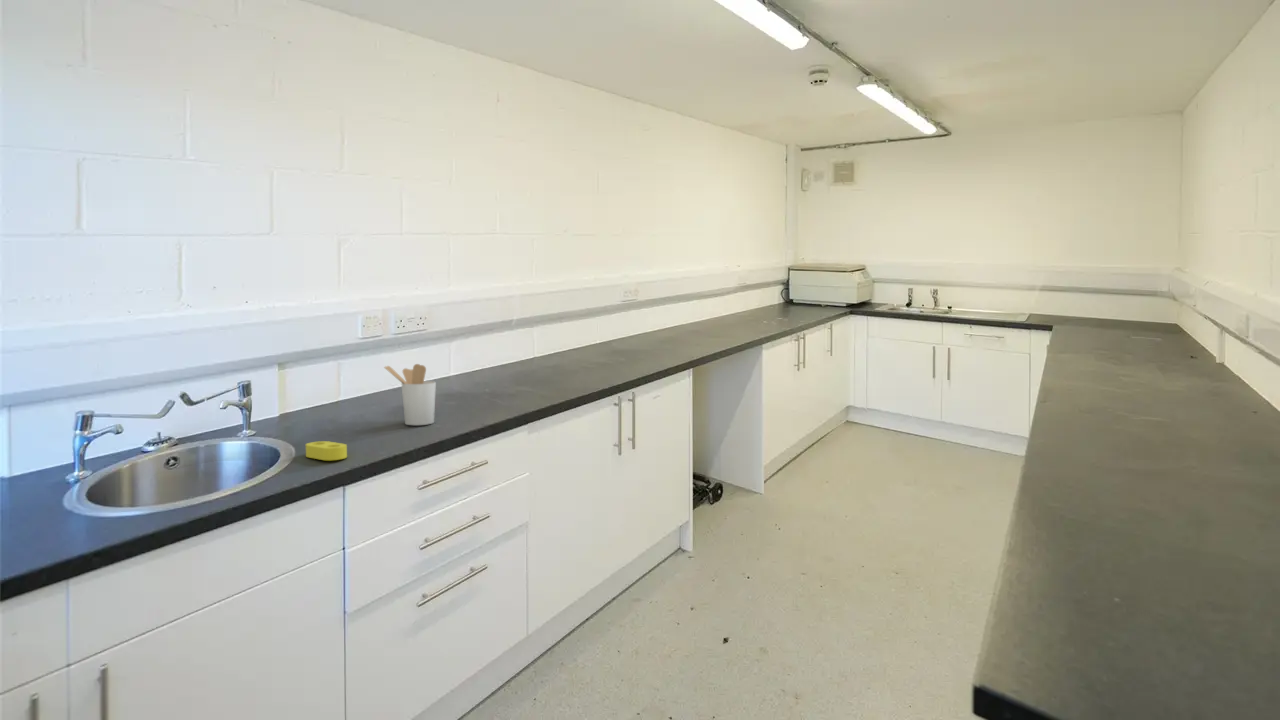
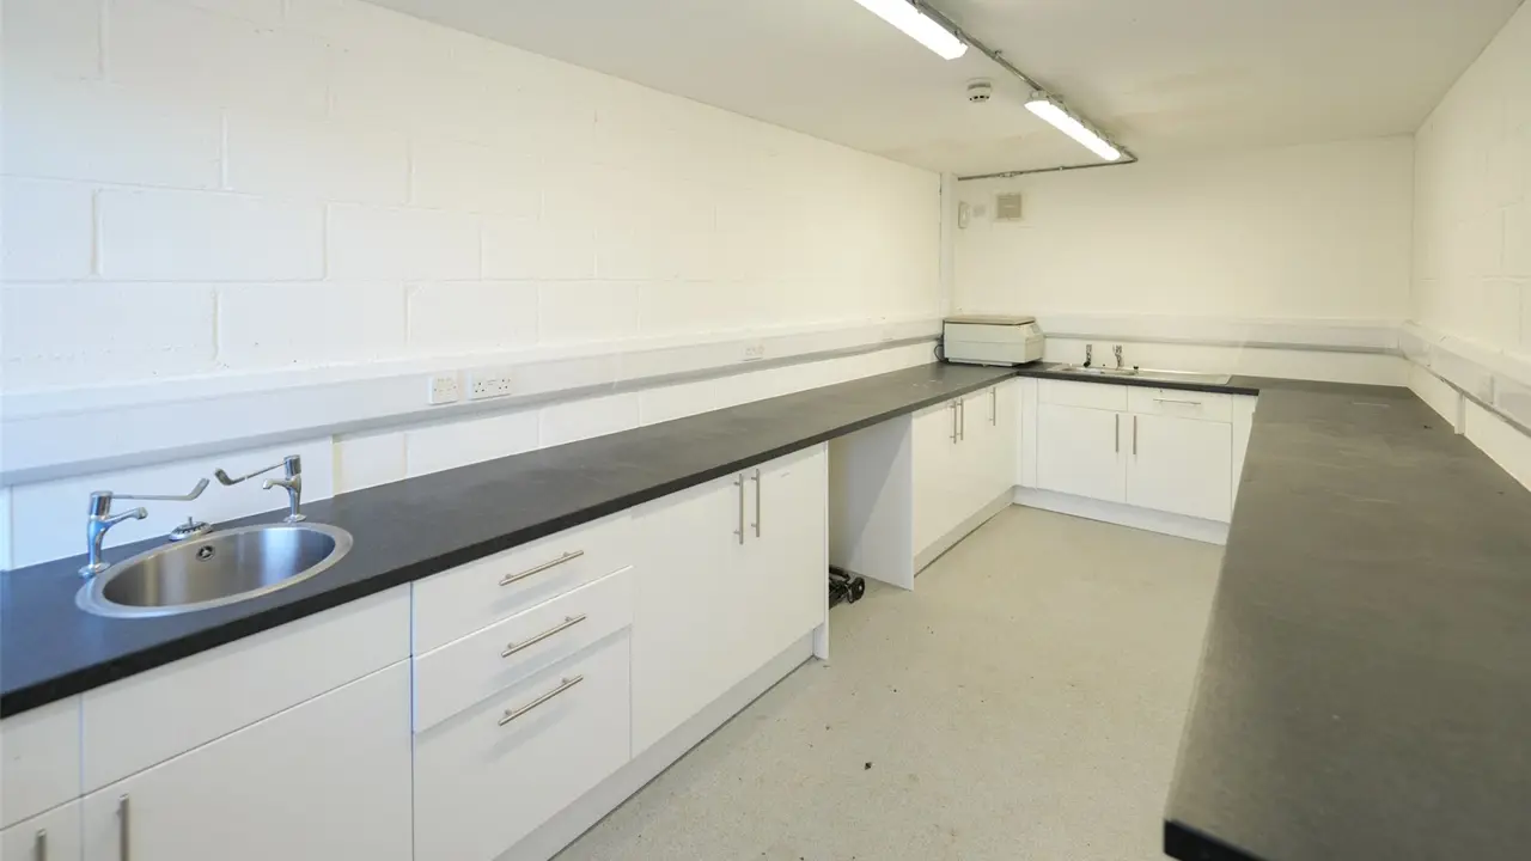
- utensil holder (409, 393)
- sponge (326, 450)
